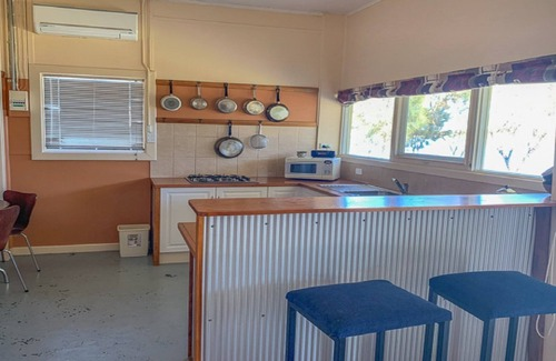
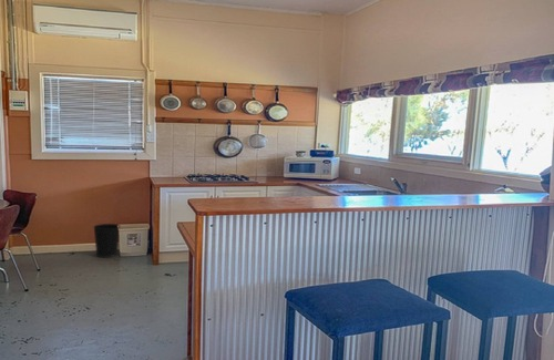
+ wastebasket (106, 240)
